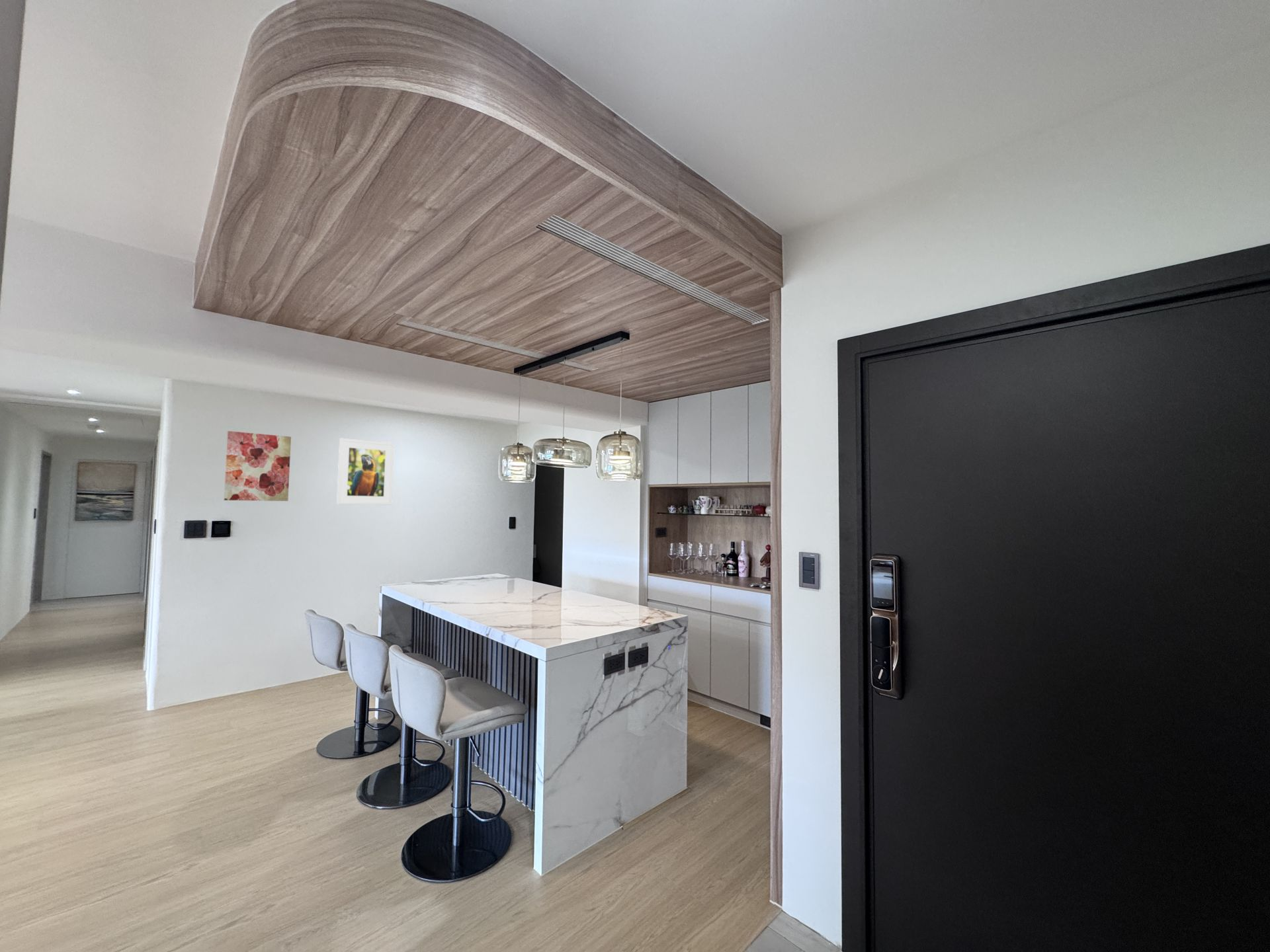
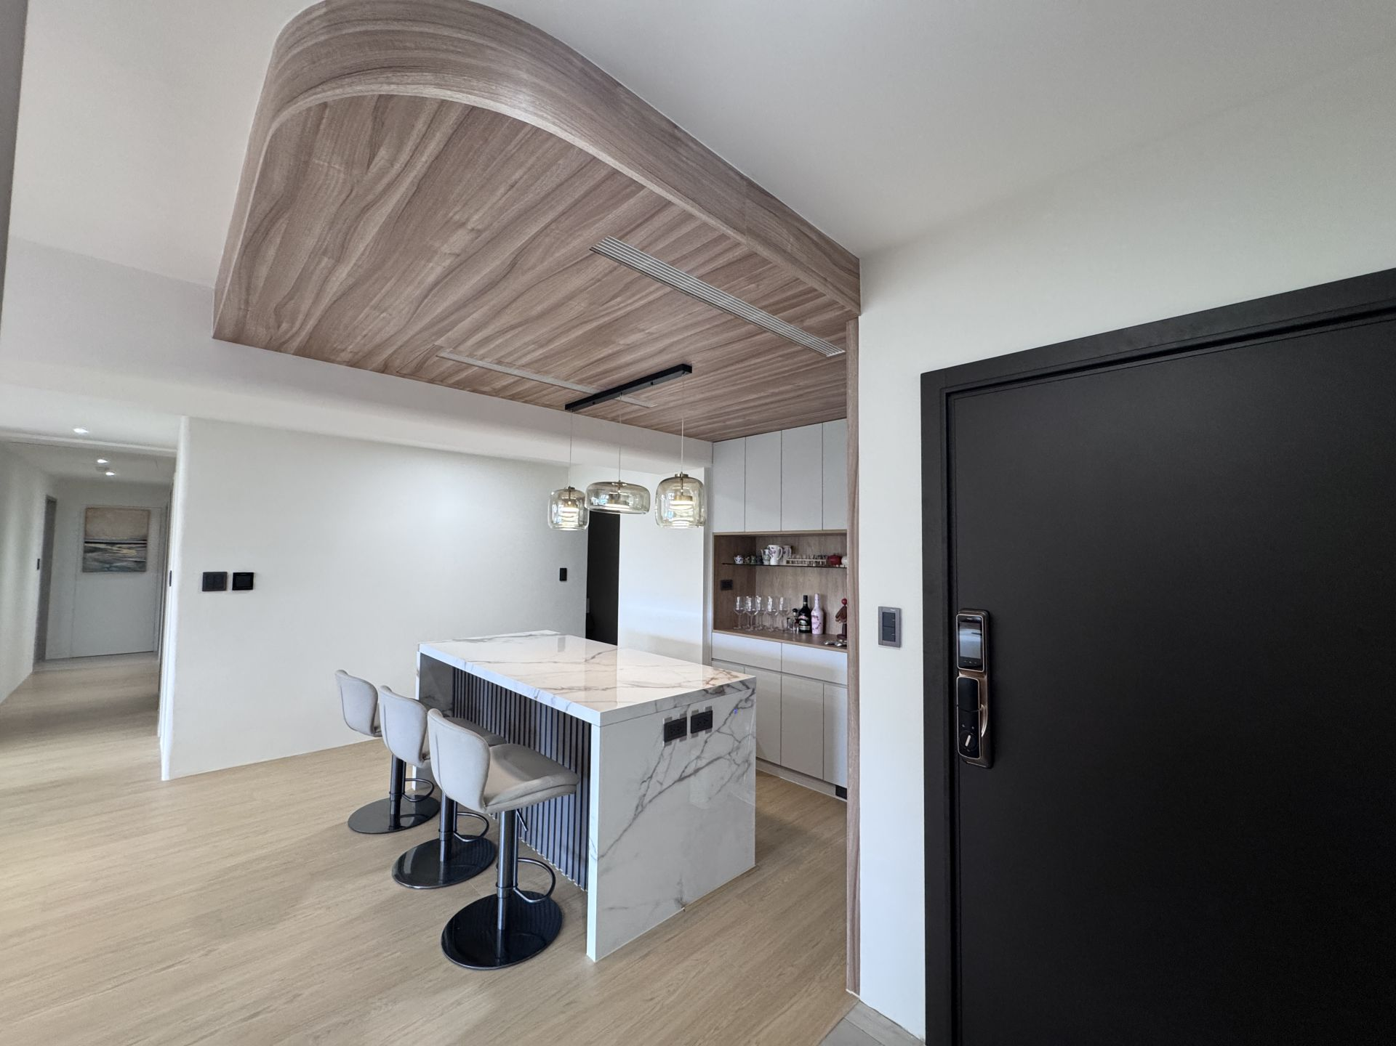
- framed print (366, 472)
- wall art (259, 467)
